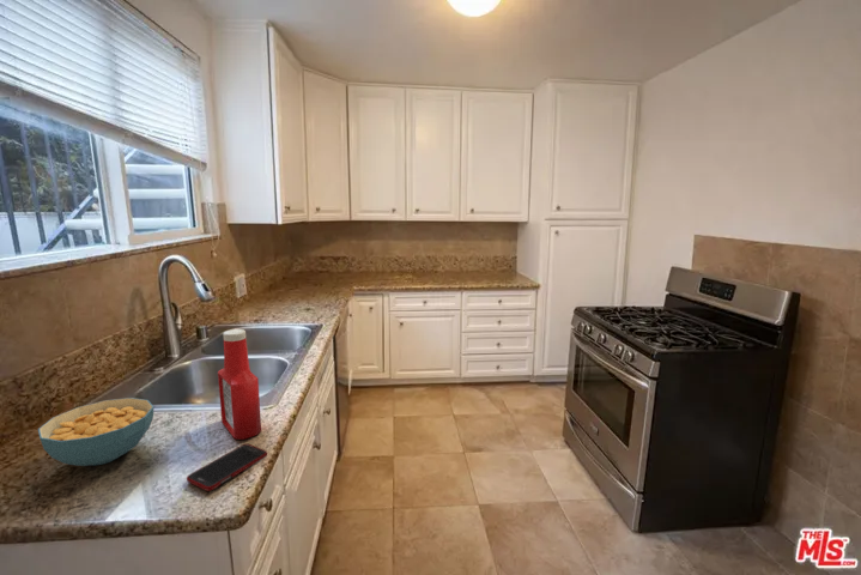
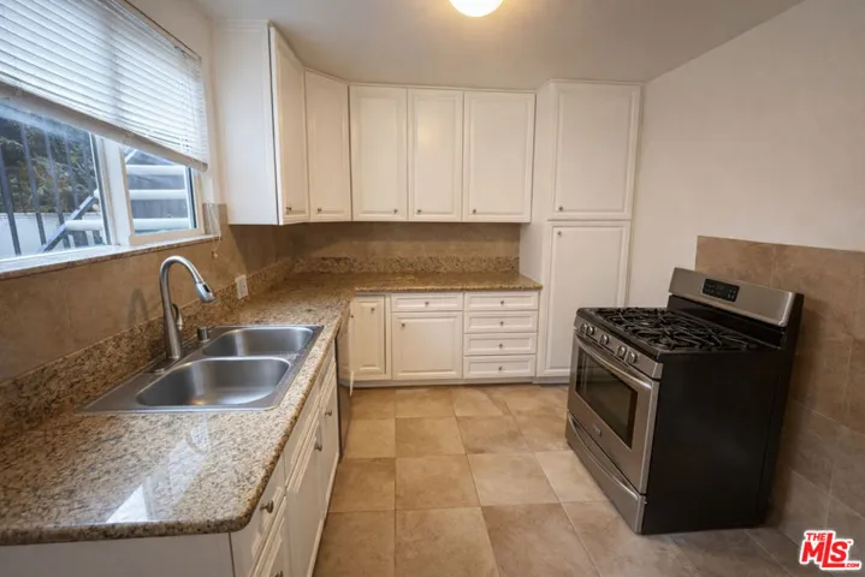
- cereal bowl (102, 437)
- cell phone (229, 465)
- soap bottle (237, 380)
